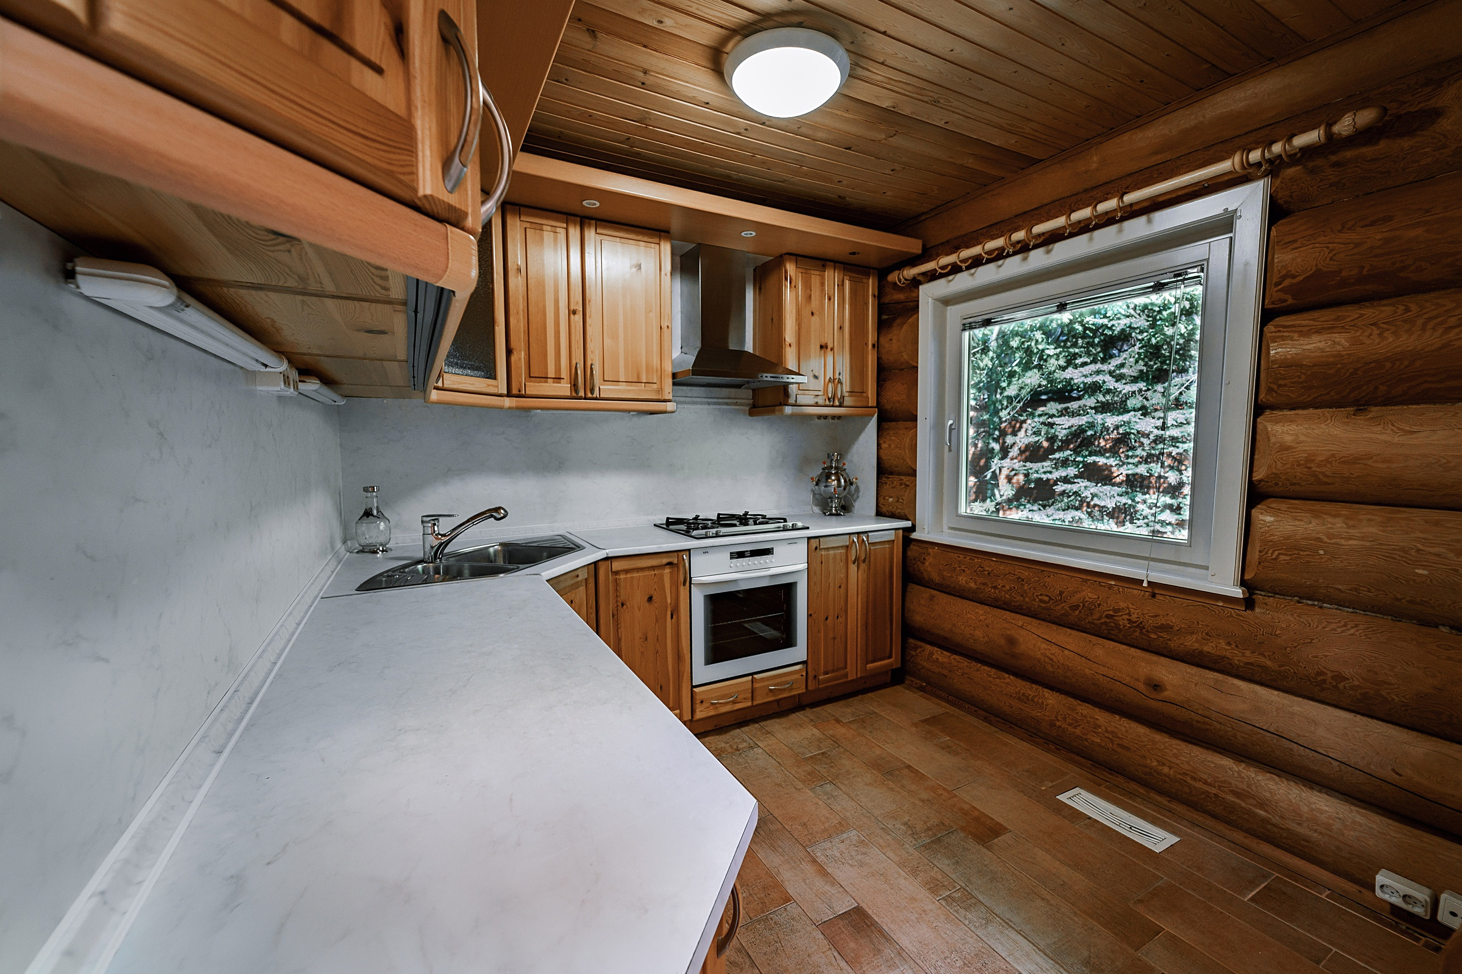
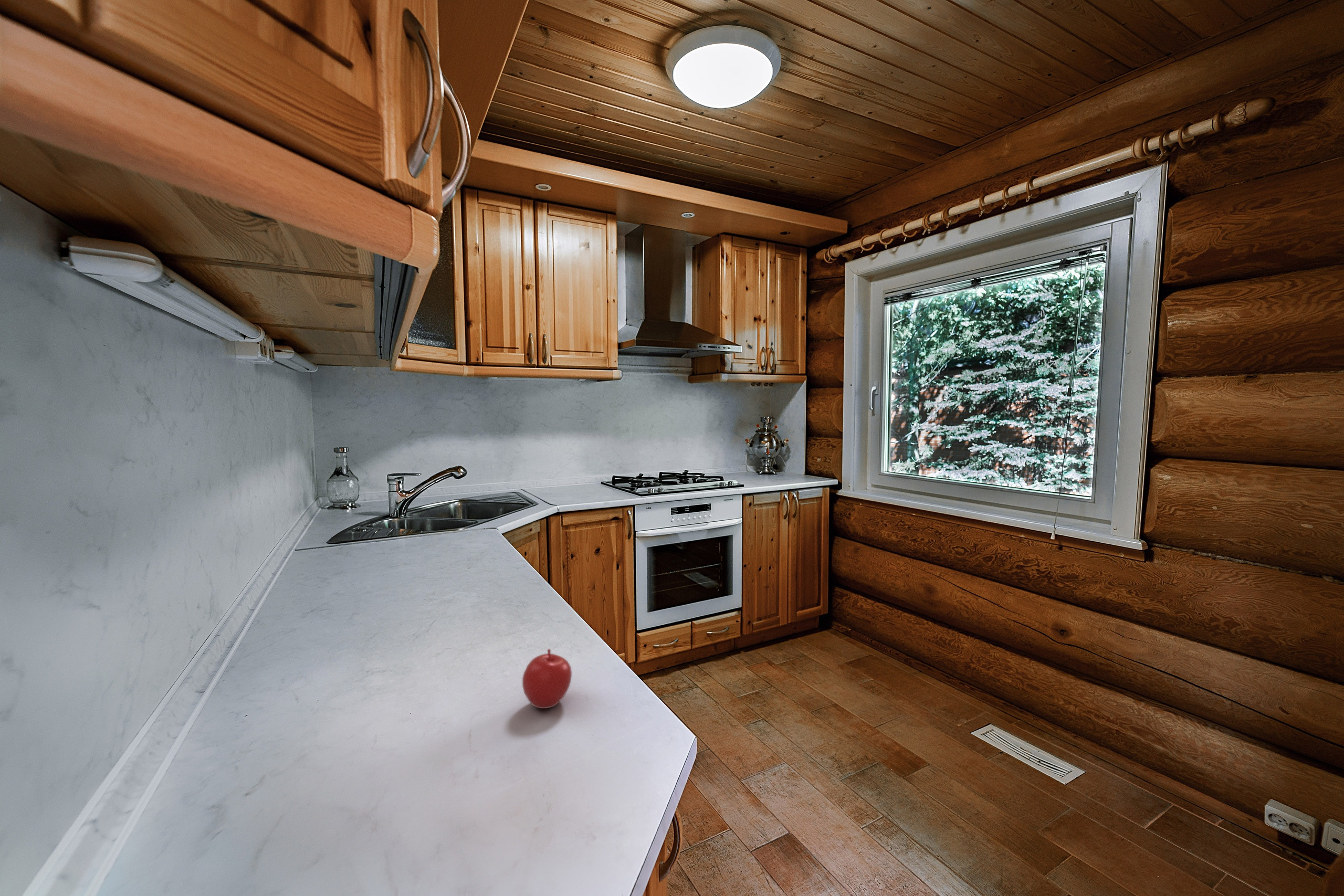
+ apple (548, 678)
